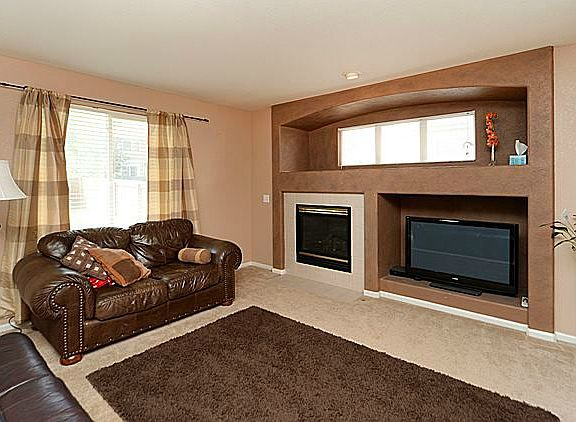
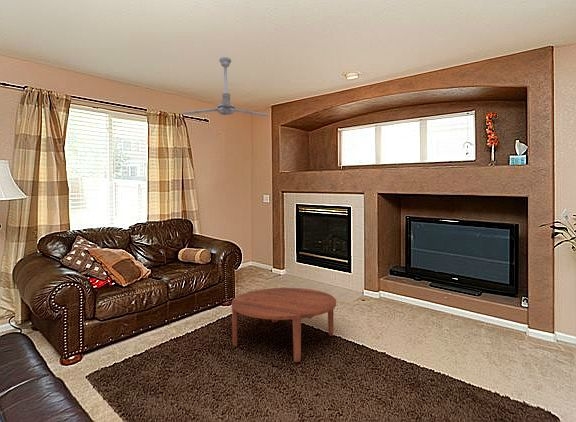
+ ceiling fan (225, 82)
+ coffee table (284, 319)
